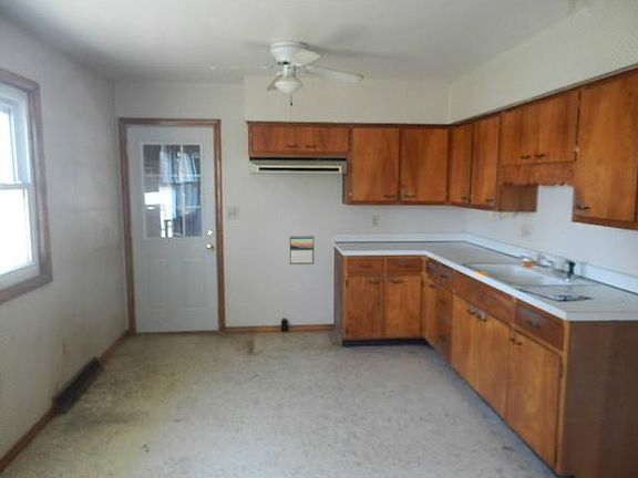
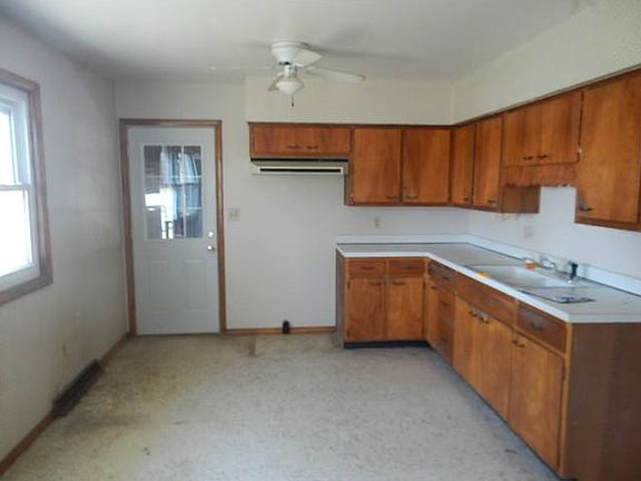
- calendar (301, 249)
